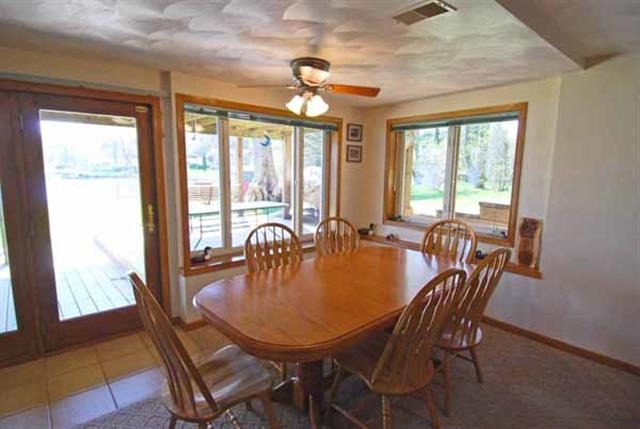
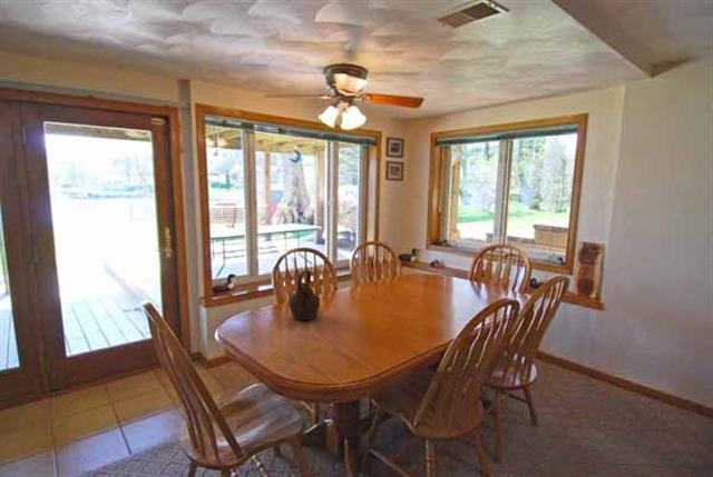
+ teapot (303, 295)
